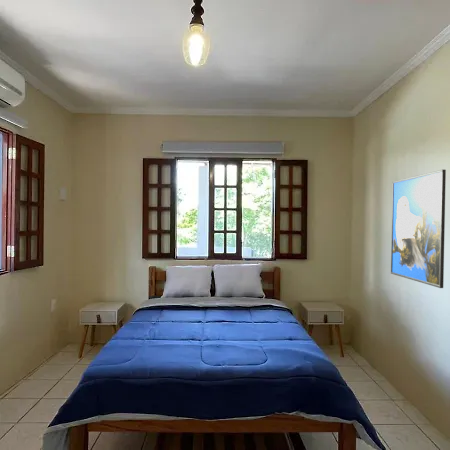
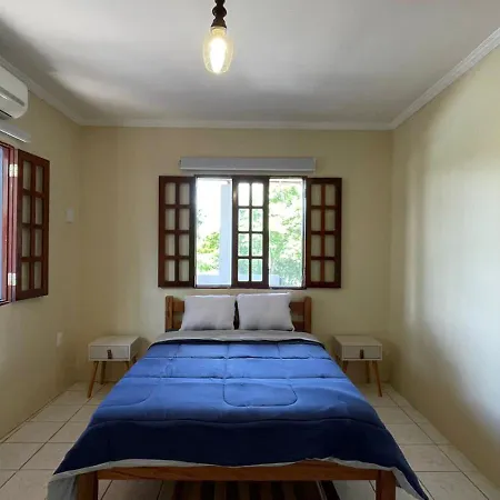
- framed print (414, 228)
